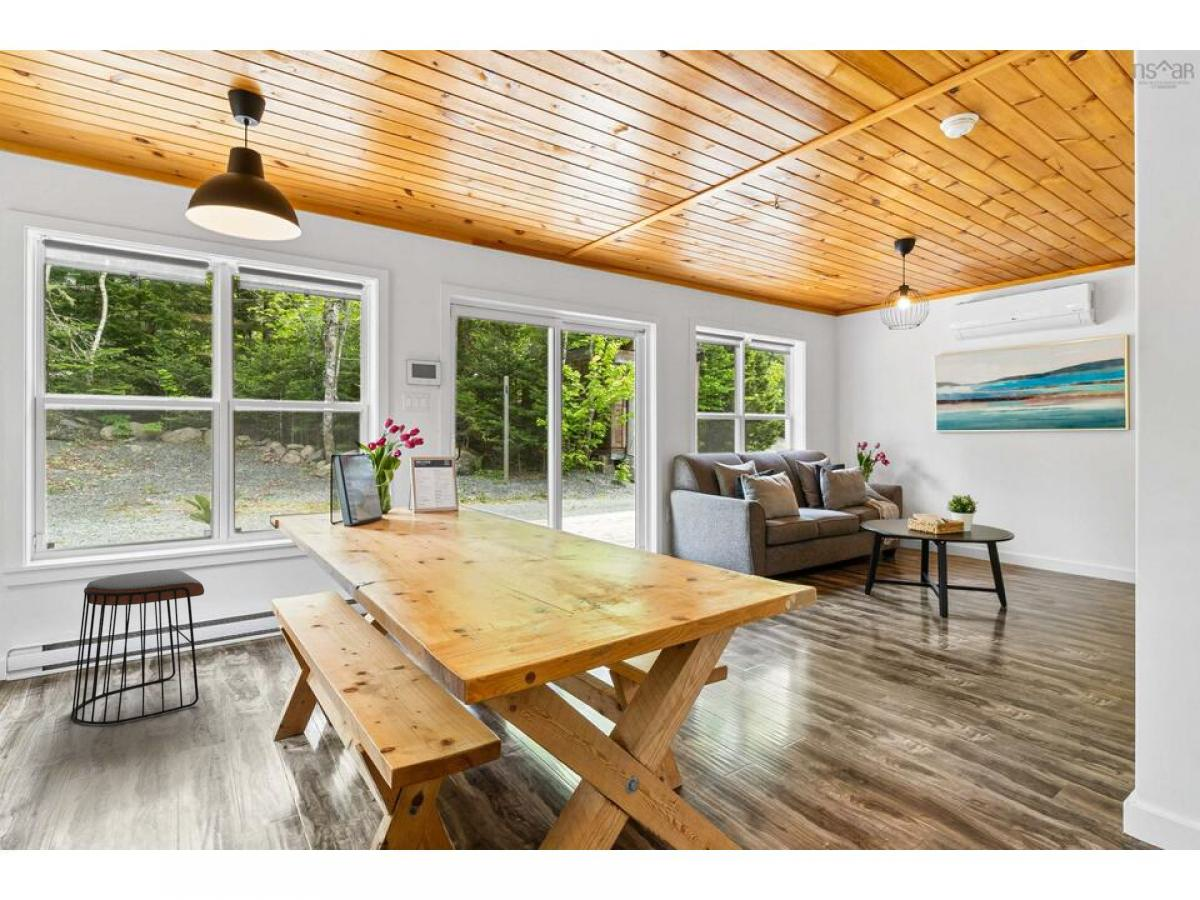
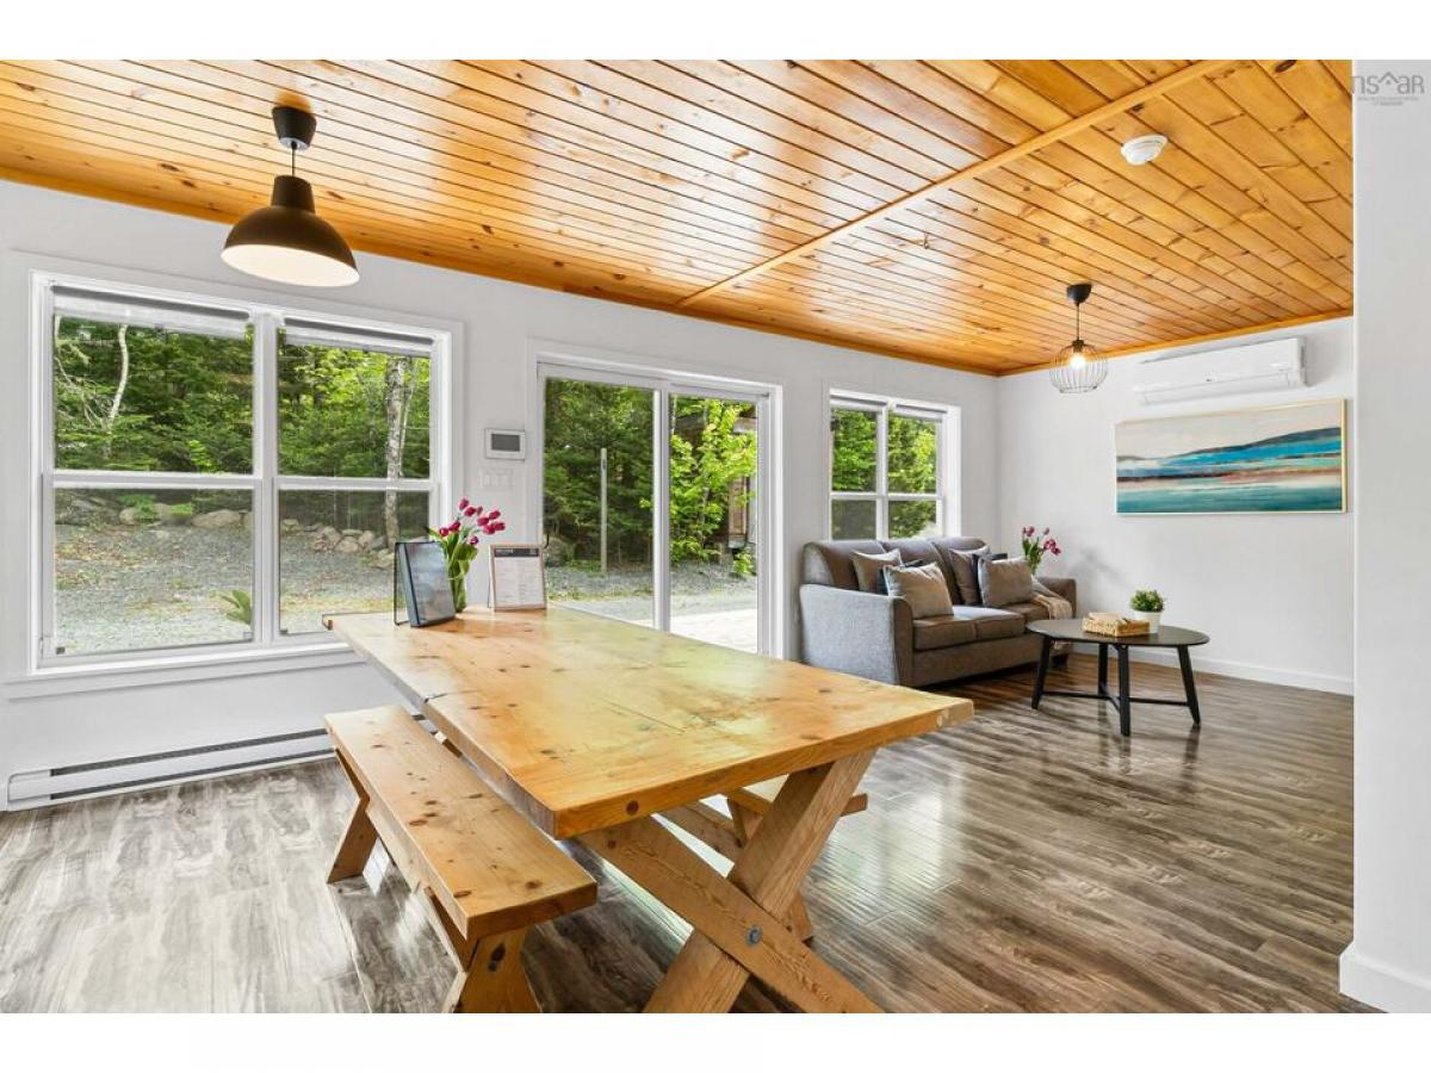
- stool (141, 640)
